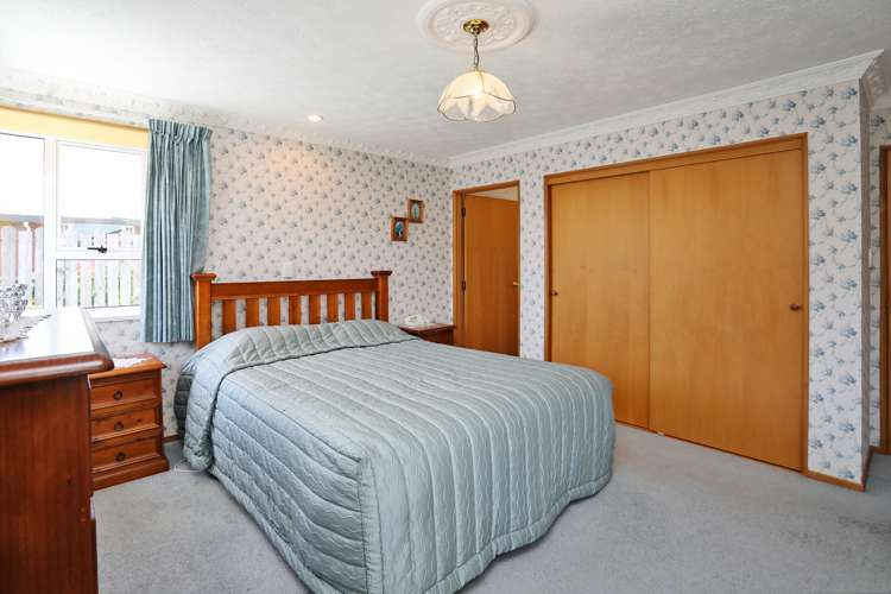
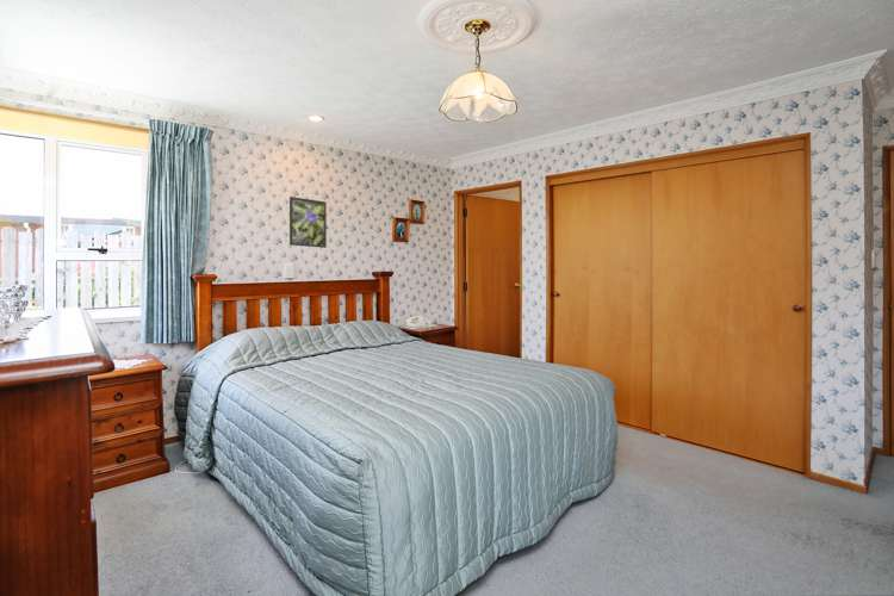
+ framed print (308, 223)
